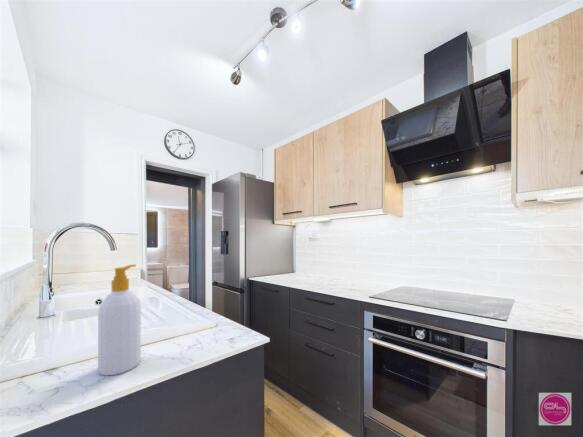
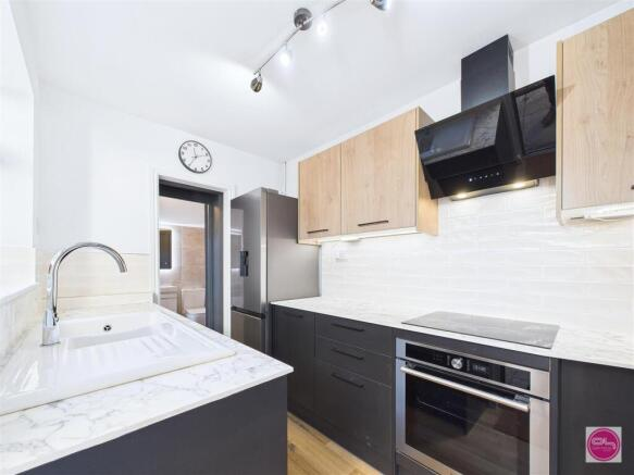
- soap bottle (121, 315)
